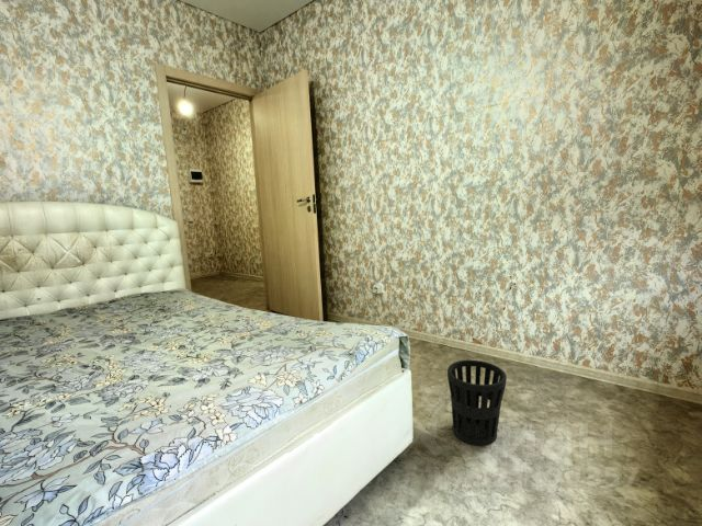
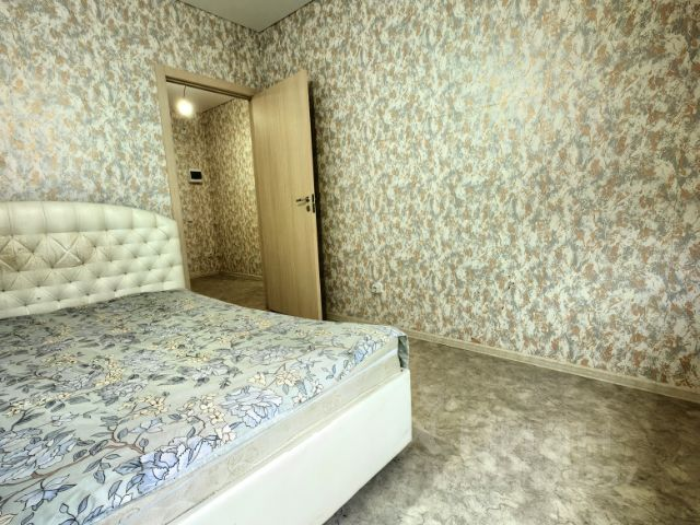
- wastebasket (475, 402)
